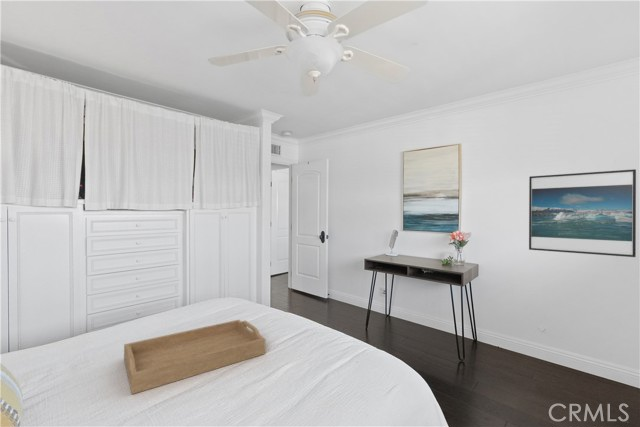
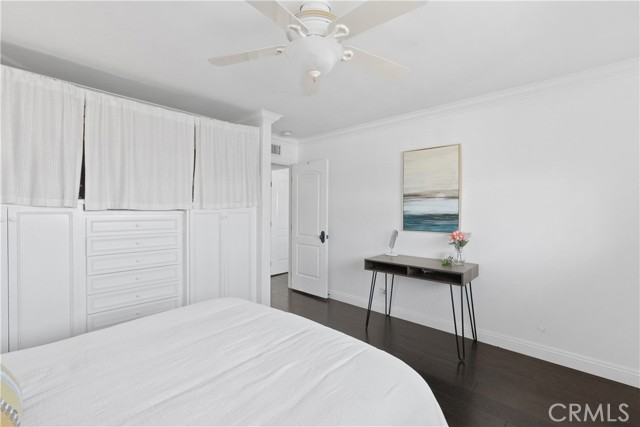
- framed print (577, 213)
- serving tray (196, 346)
